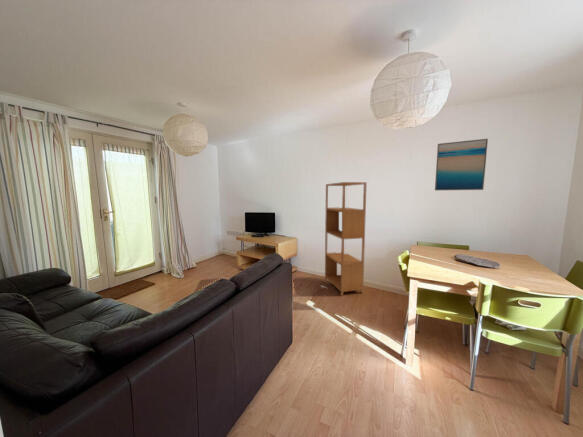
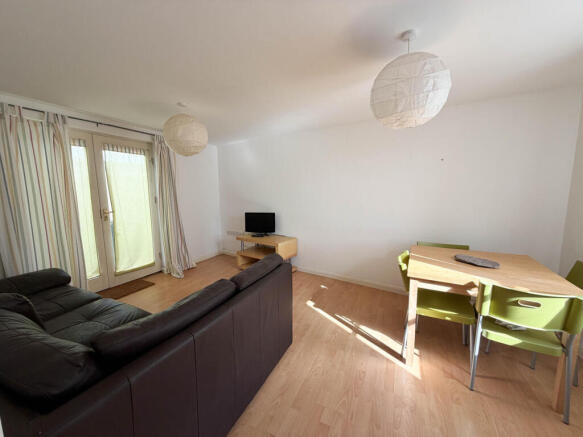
- wall art (459, 166)
- bookshelf (343, 235)
